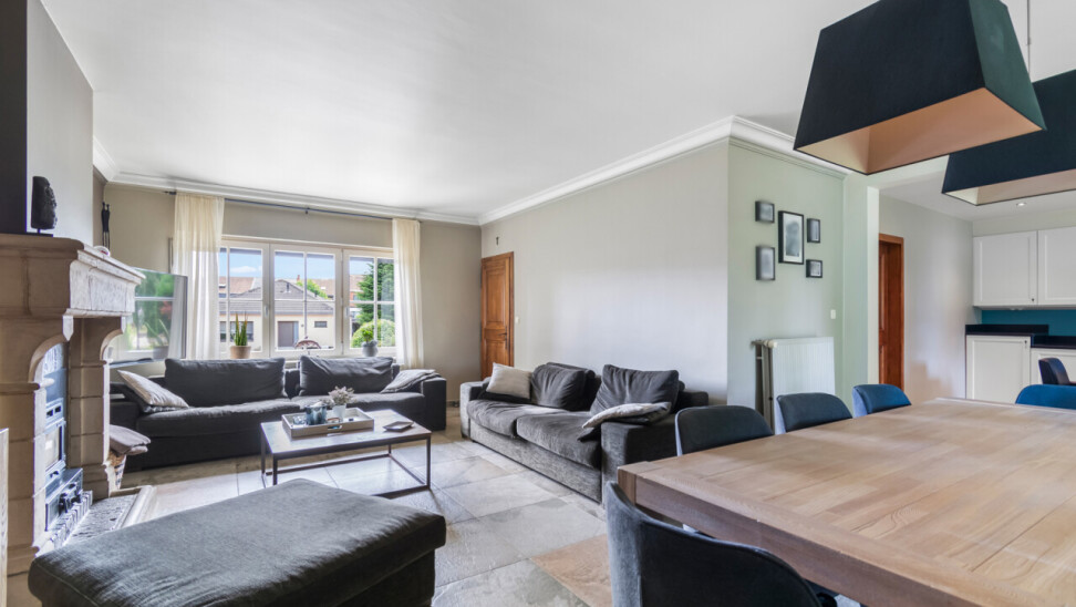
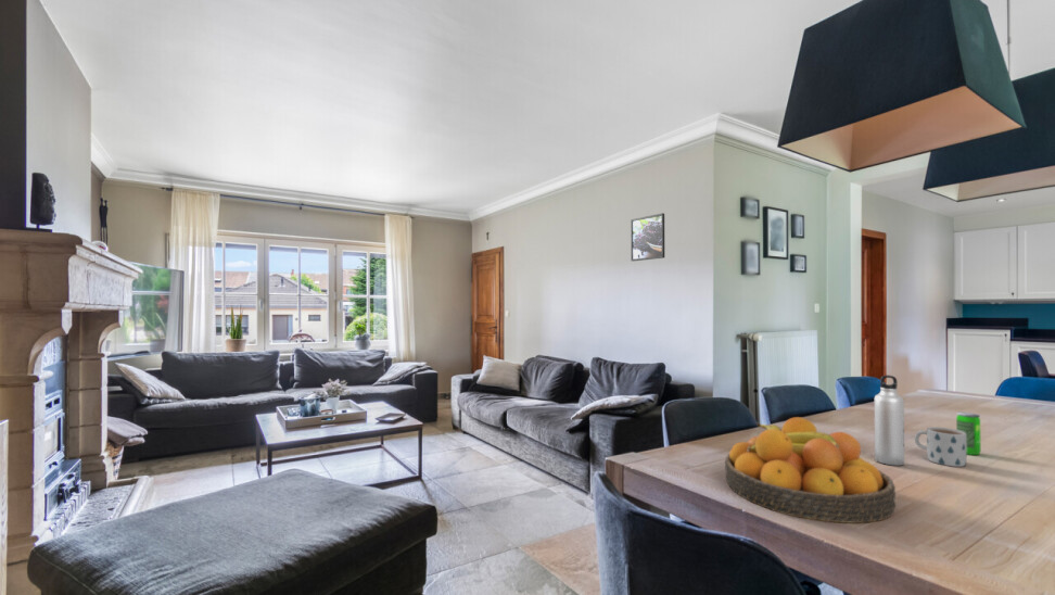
+ beverage can (968, 433)
+ mug (939, 444)
+ water bottle (889, 418)
+ fruit bowl (803, 458)
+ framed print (647, 238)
